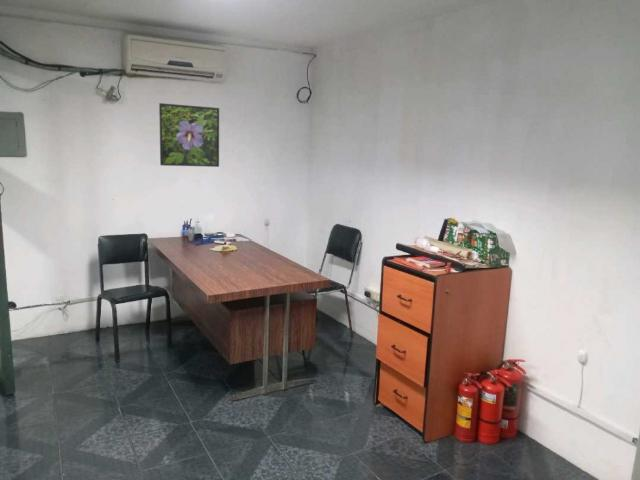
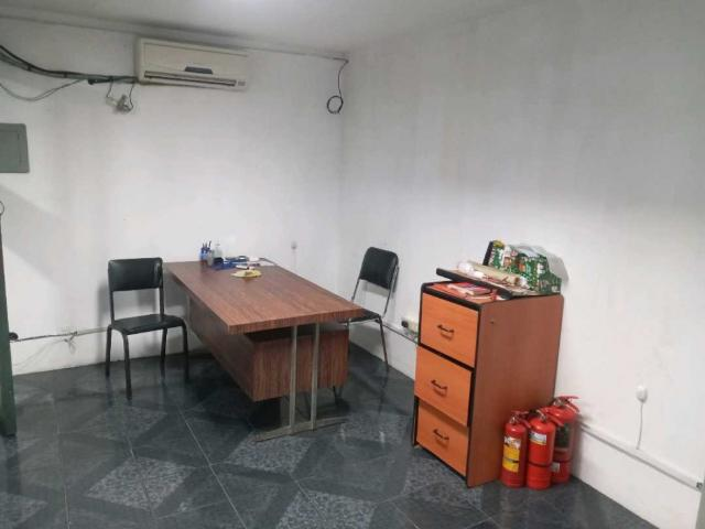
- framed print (190, 136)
